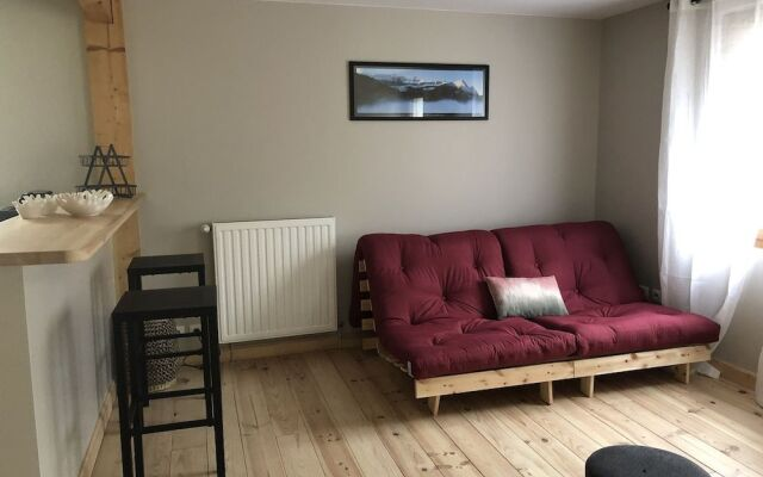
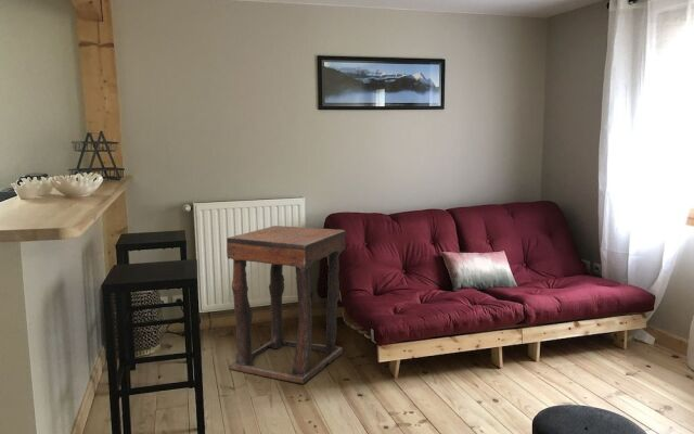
+ side table (282, 294)
